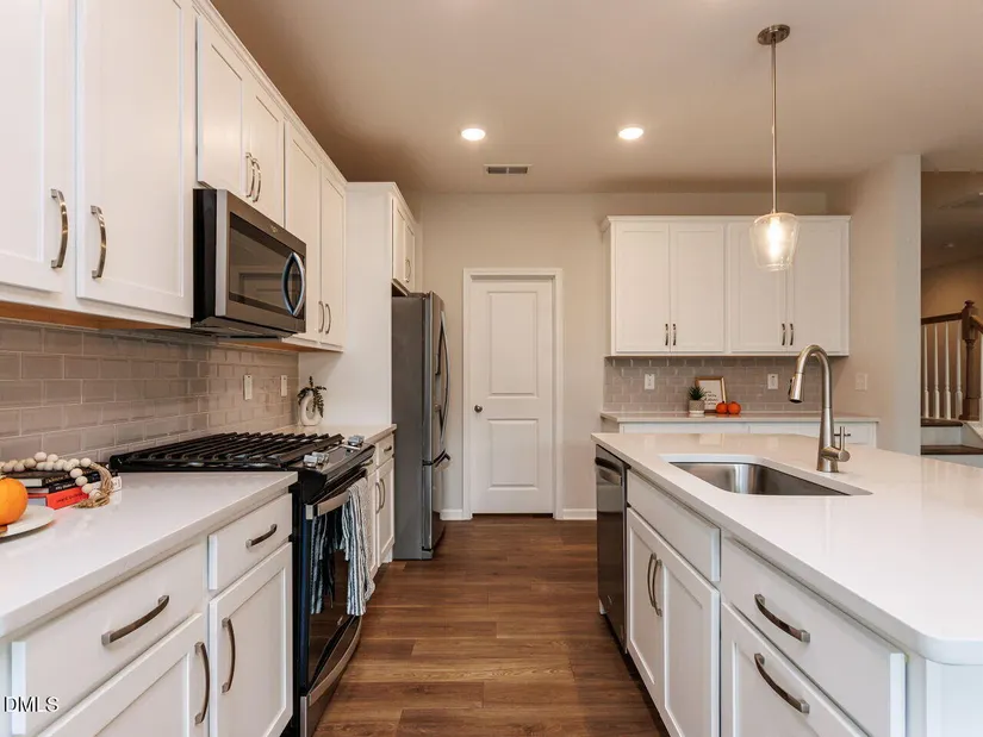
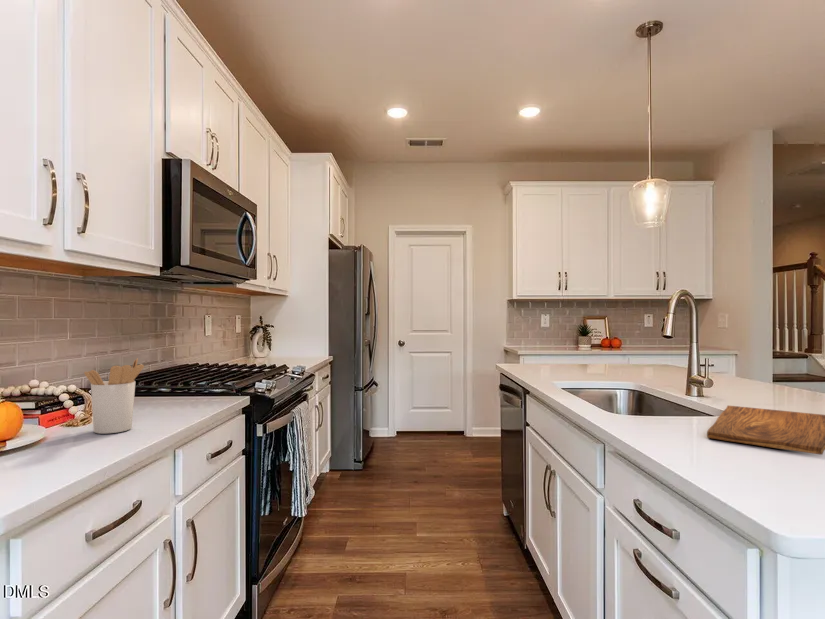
+ cutting board (770, 425)
+ utensil holder (117, 395)
